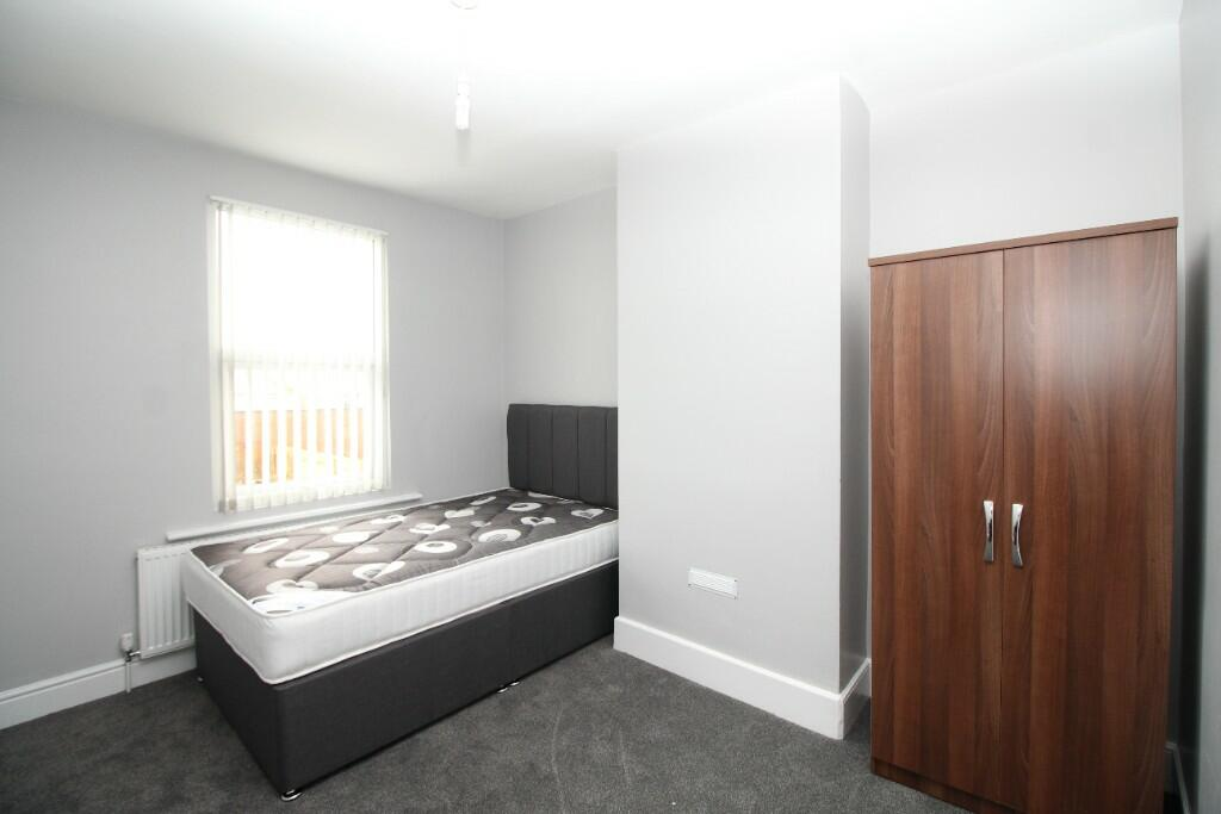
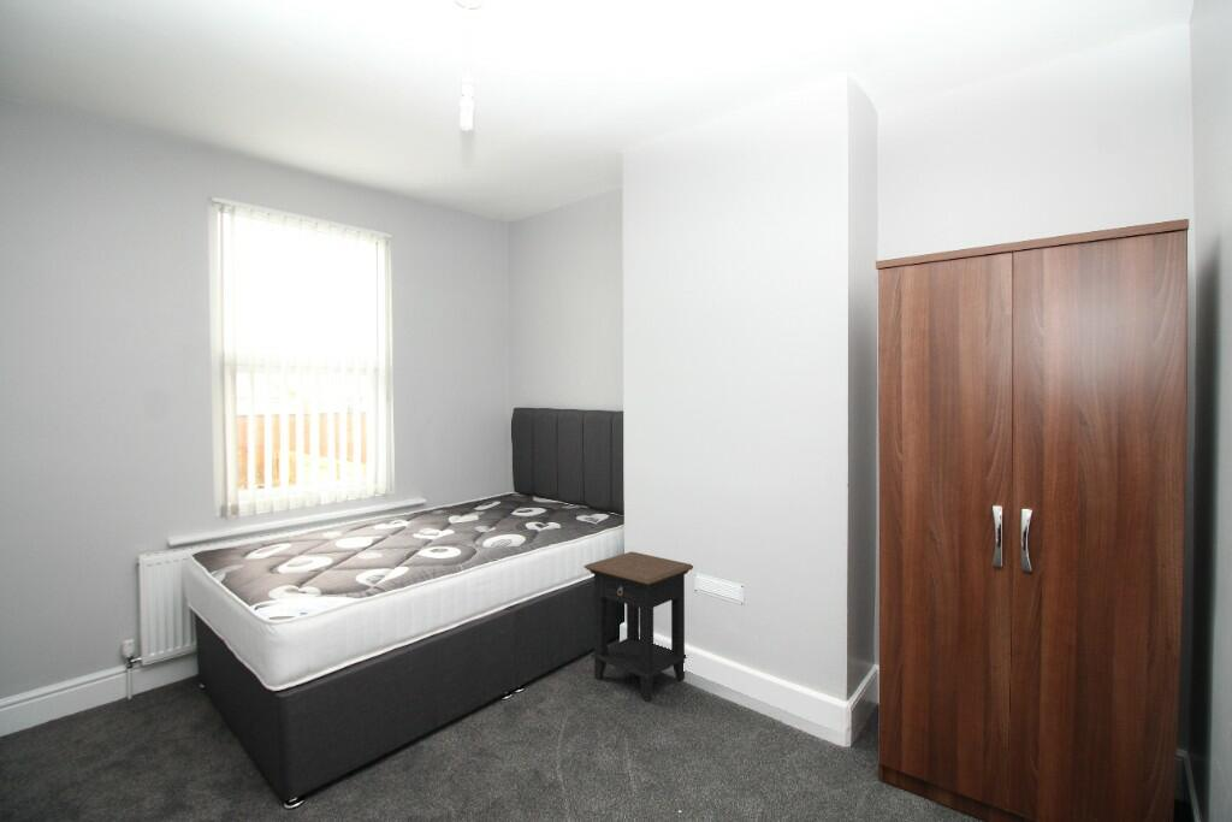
+ side table (638, 621)
